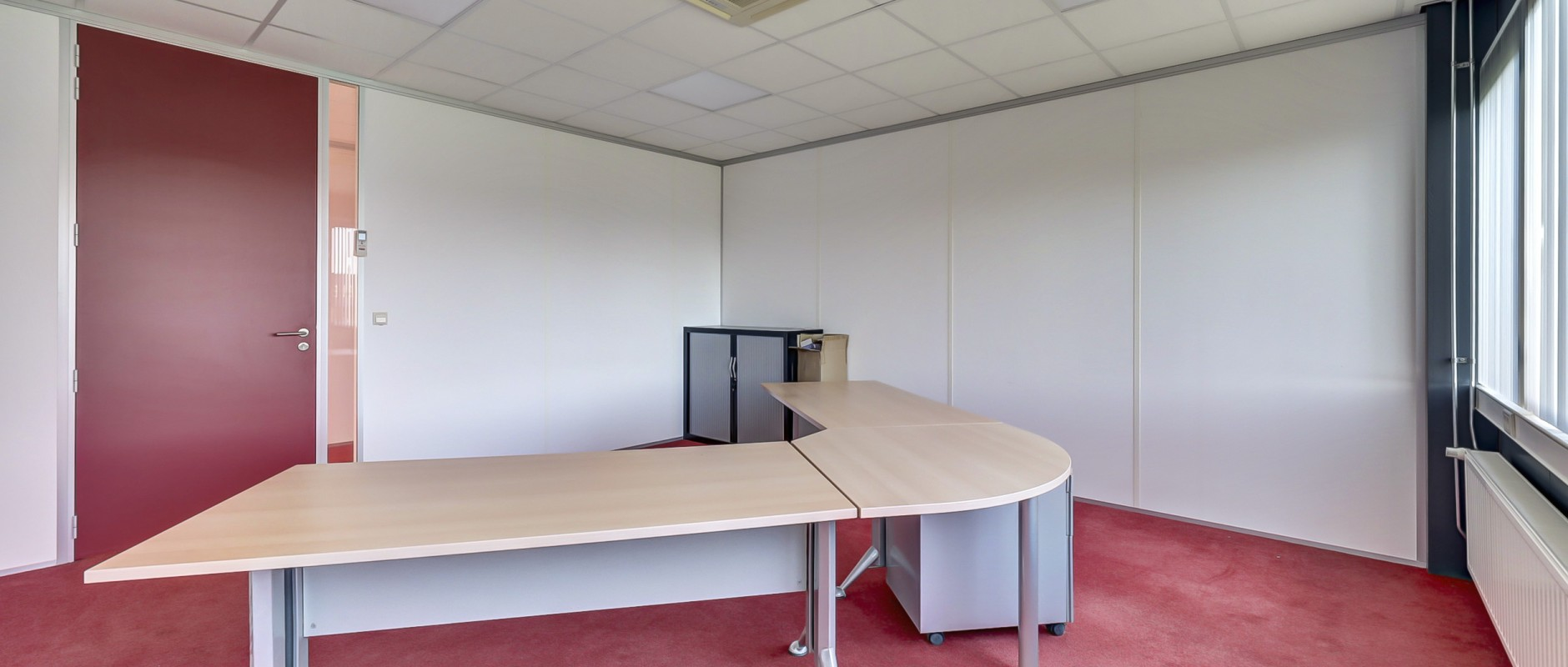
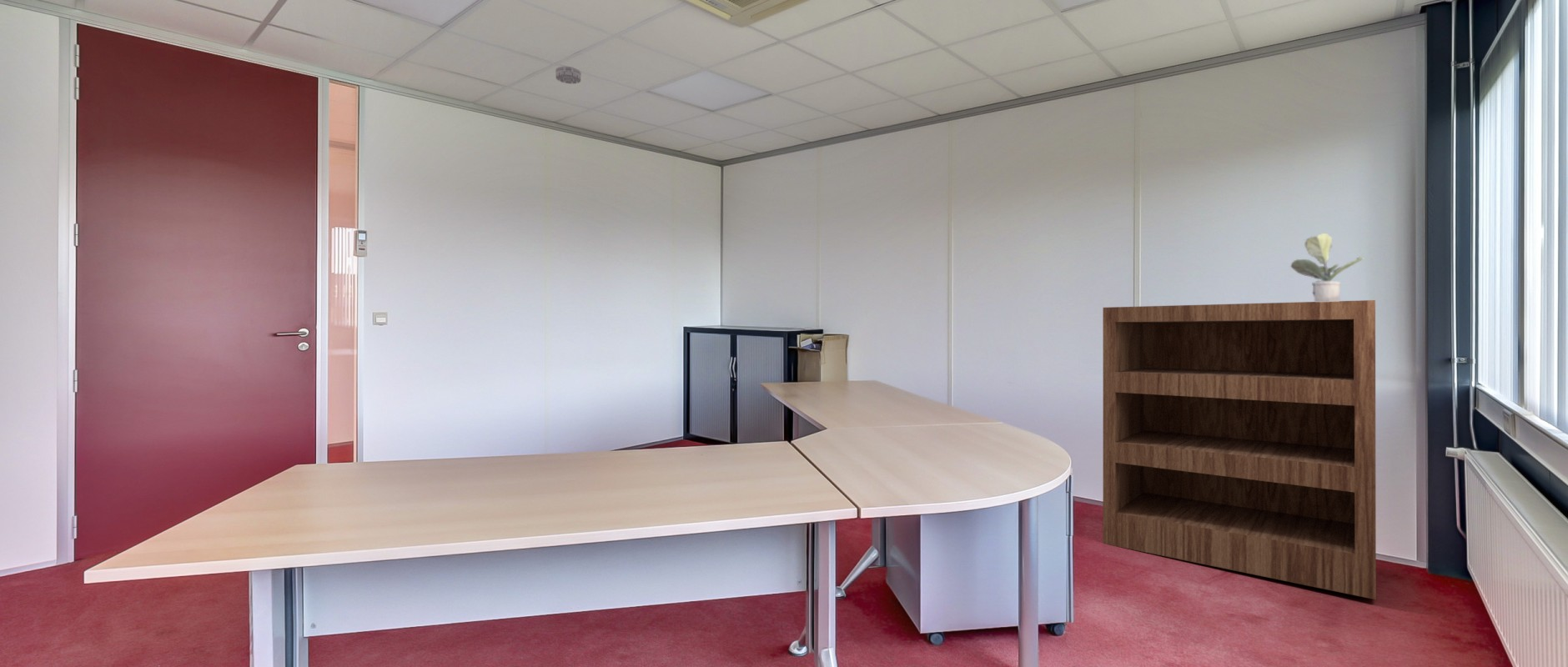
+ bookshelf (1234, 429)
+ smoke detector (568, 74)
+ potted plant (1326, 268)
